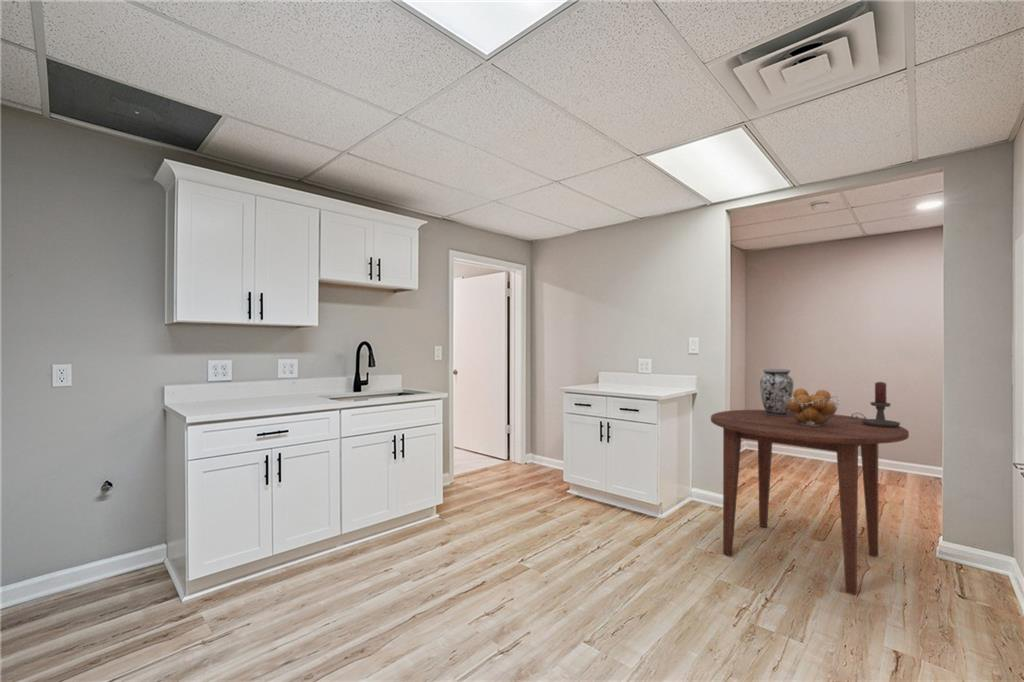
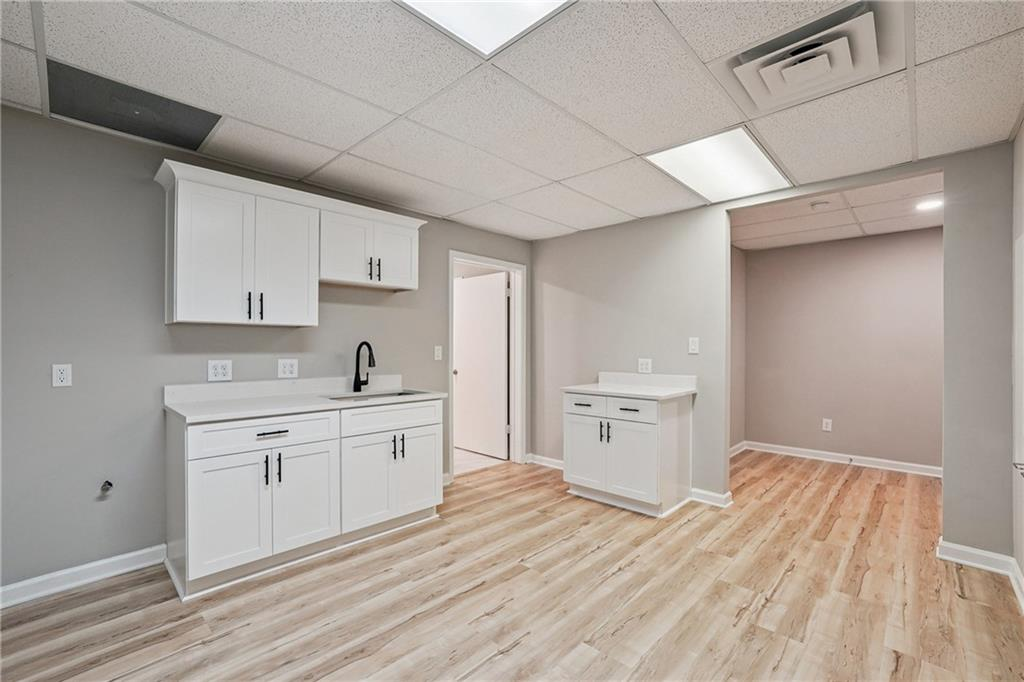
- dining table (769, 487)
- vase (776, 391)
- candle holder (874, 402)
- fruit basket (810, 406)
